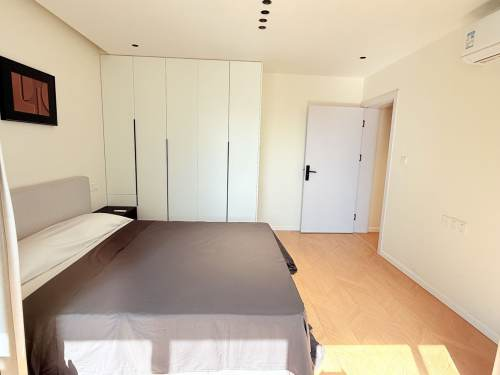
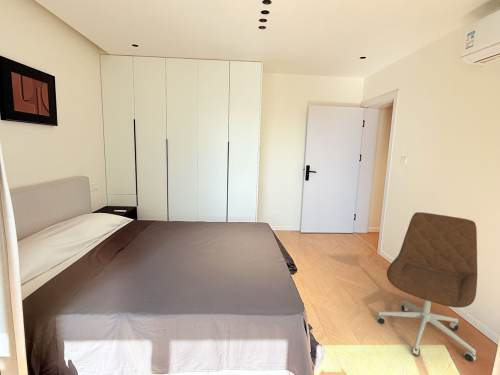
+ office chair (430, 278)
